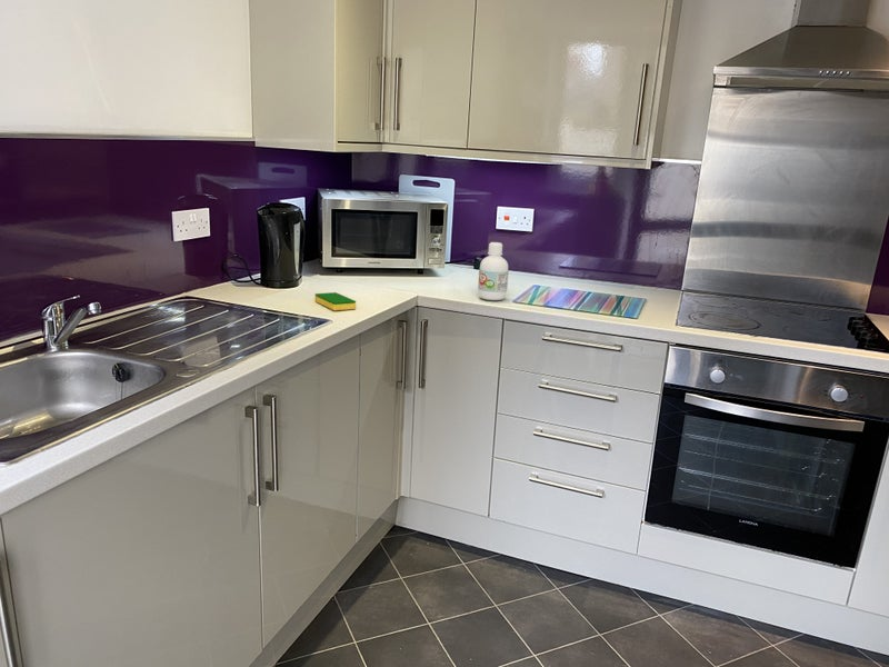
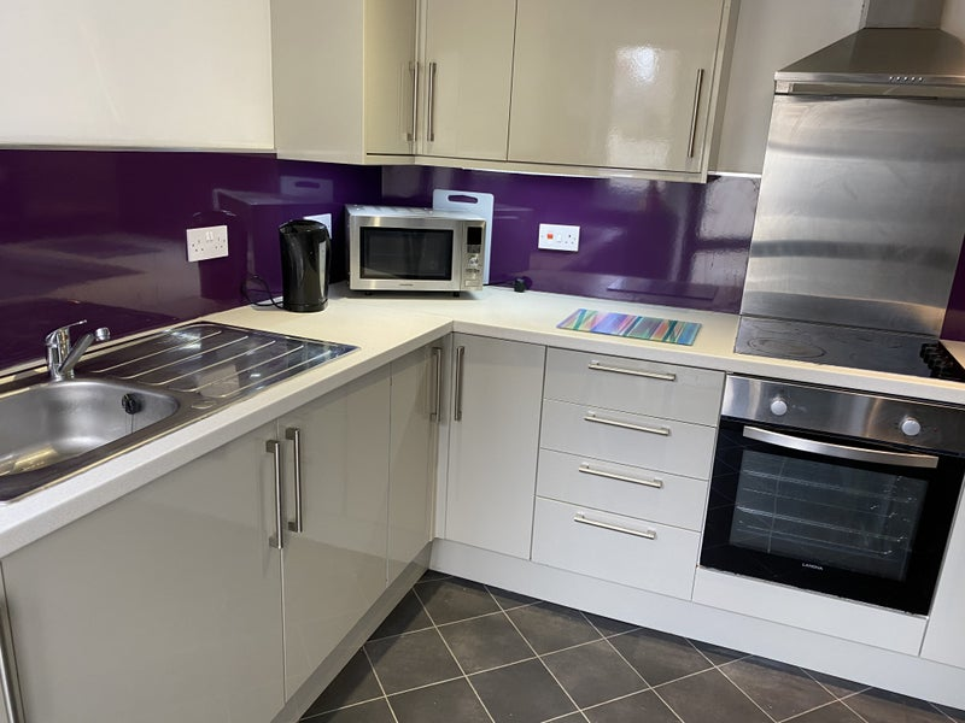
- dish sponge (334, 300)
- bottle (493, 270)
